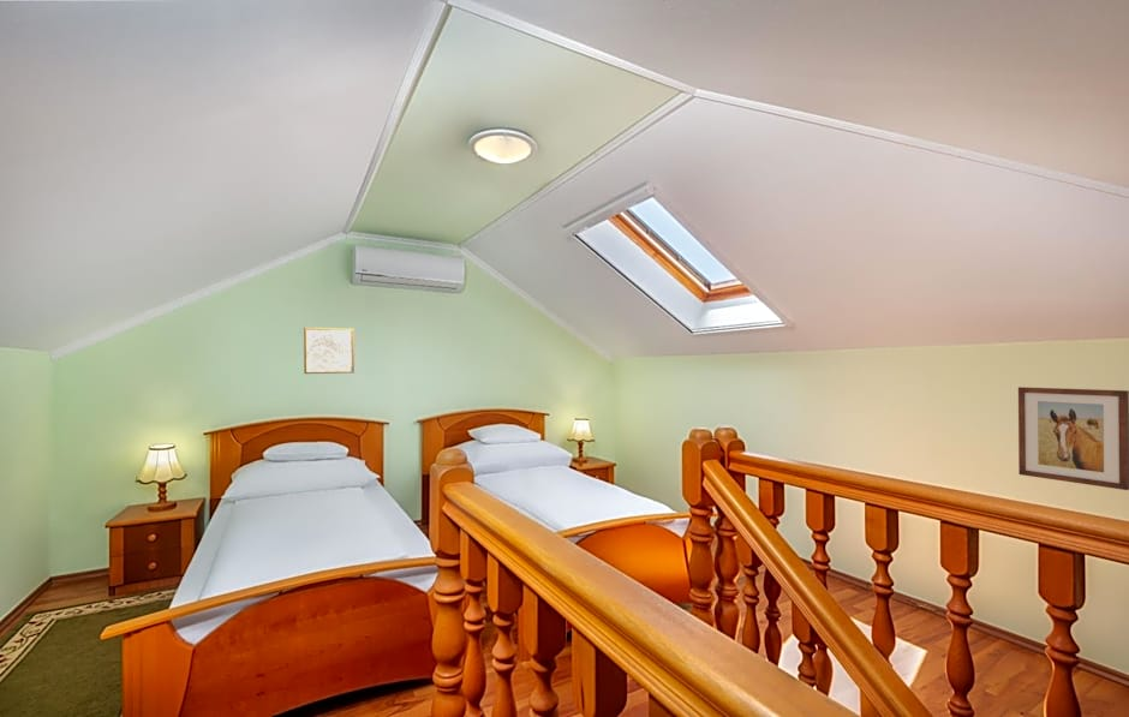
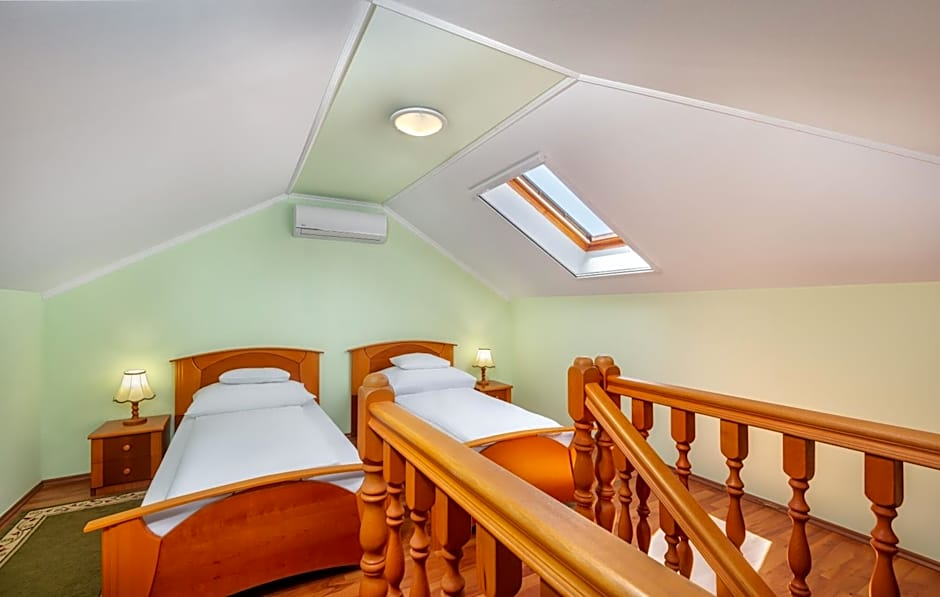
- wall art (1070, 435)
- wall art (329, 351)
